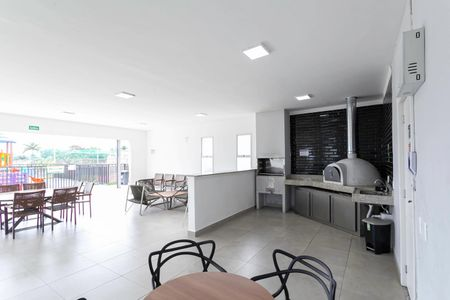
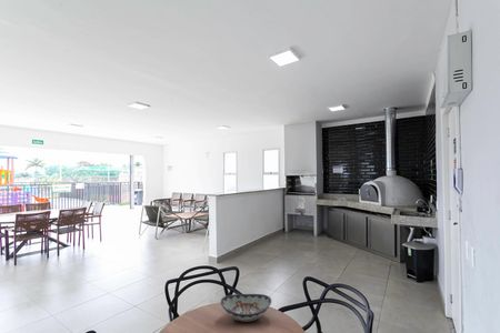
+ decorative bowl (246, 309)
